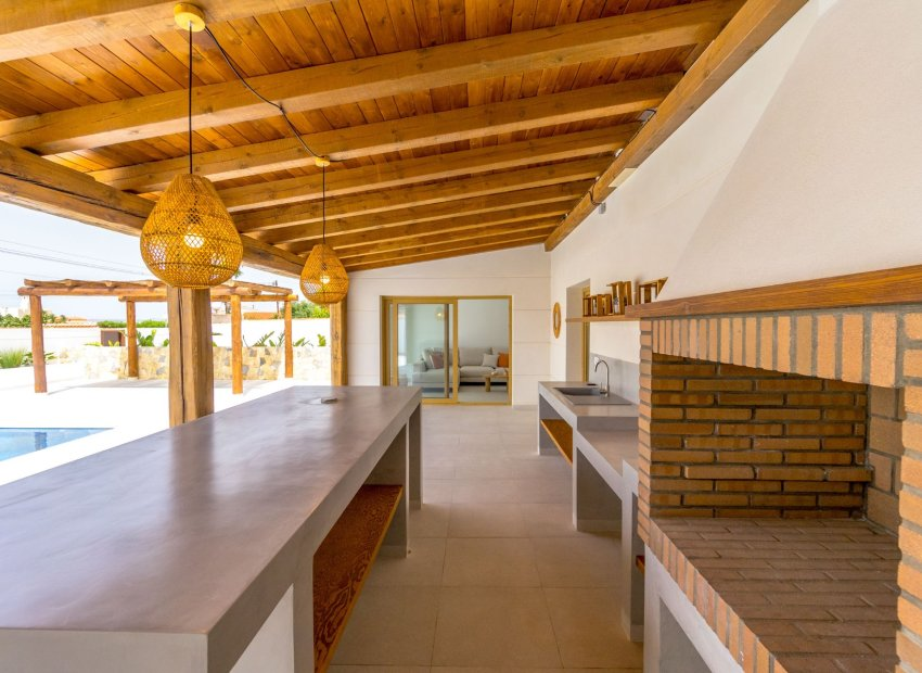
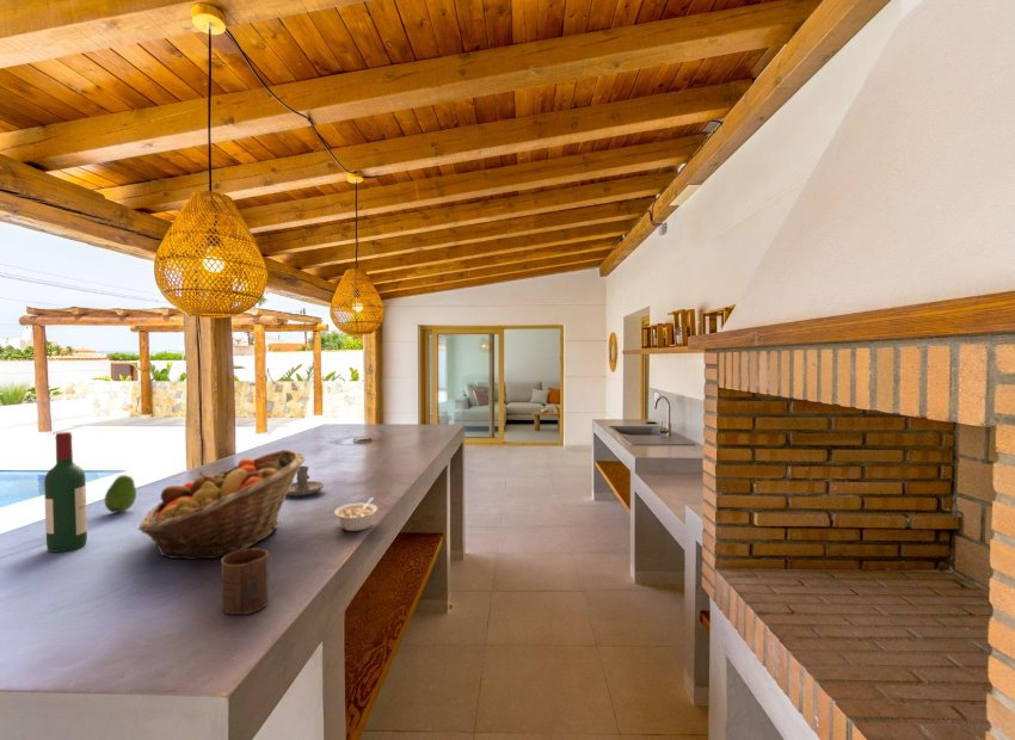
+ candle holder (302, 479)
+ cup (246, 580)
+ wine bottle (64, 489)
+ legume (356, 516)
+ fruit (121, 493)
+ fruit basket (228, 498)
